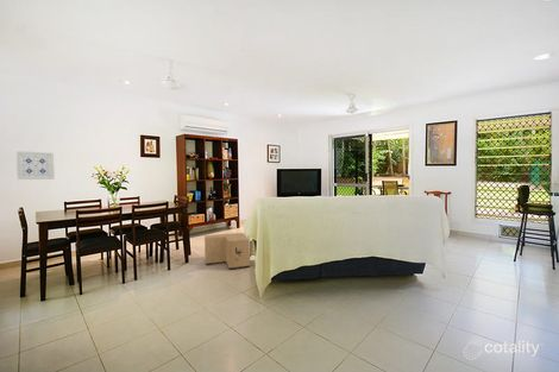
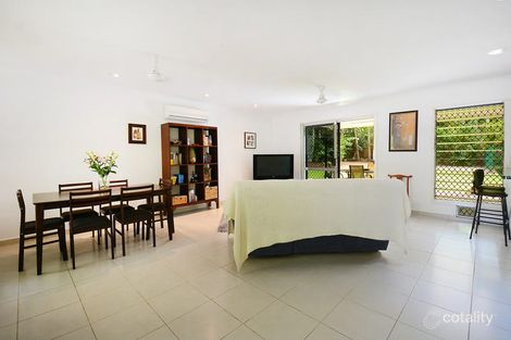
- wall art (36, 165)
- cardboard box (226, 251)
